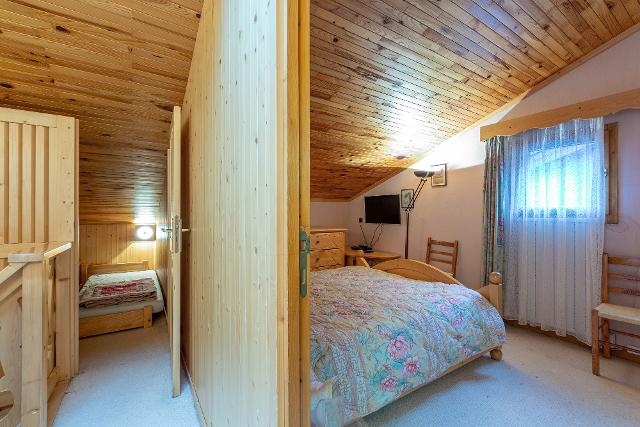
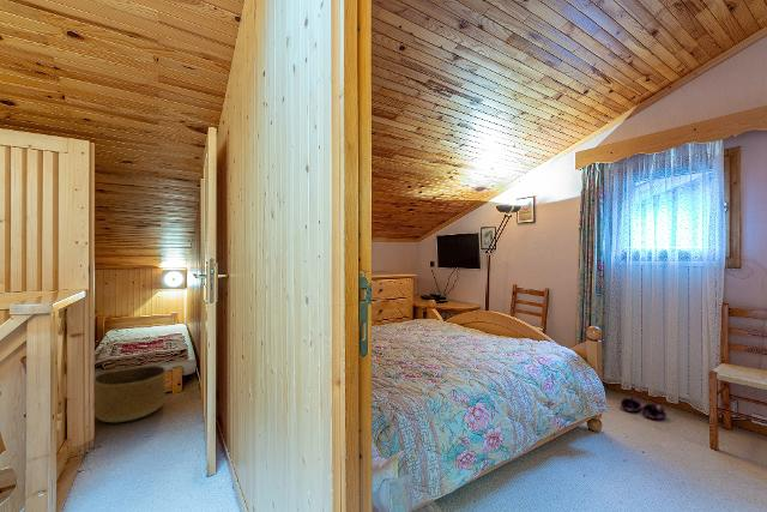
+ slippers (642, 405)
+ basket (131, 392)
